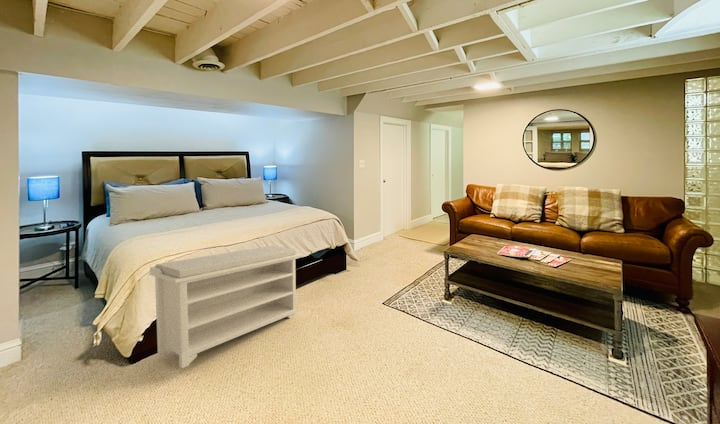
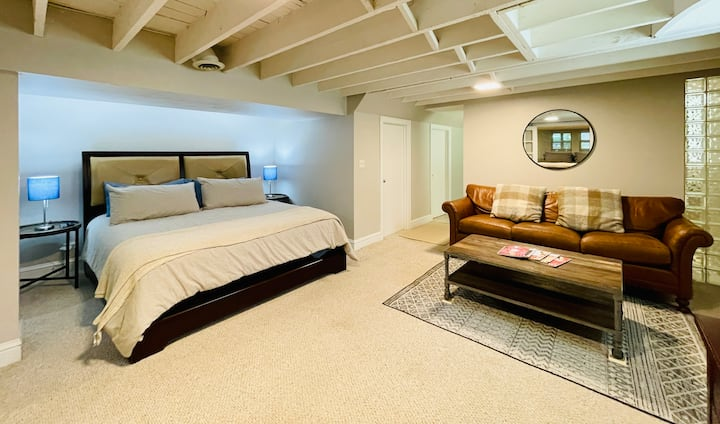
- bench (235, 294)
